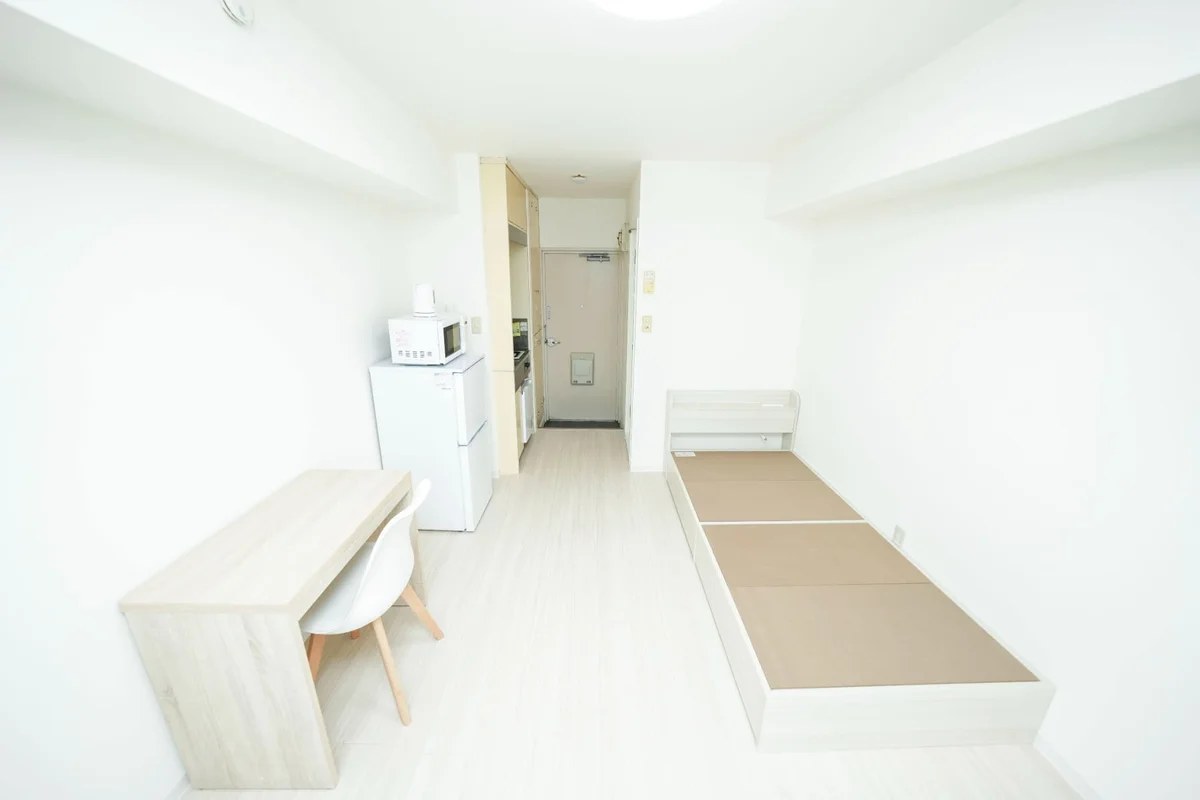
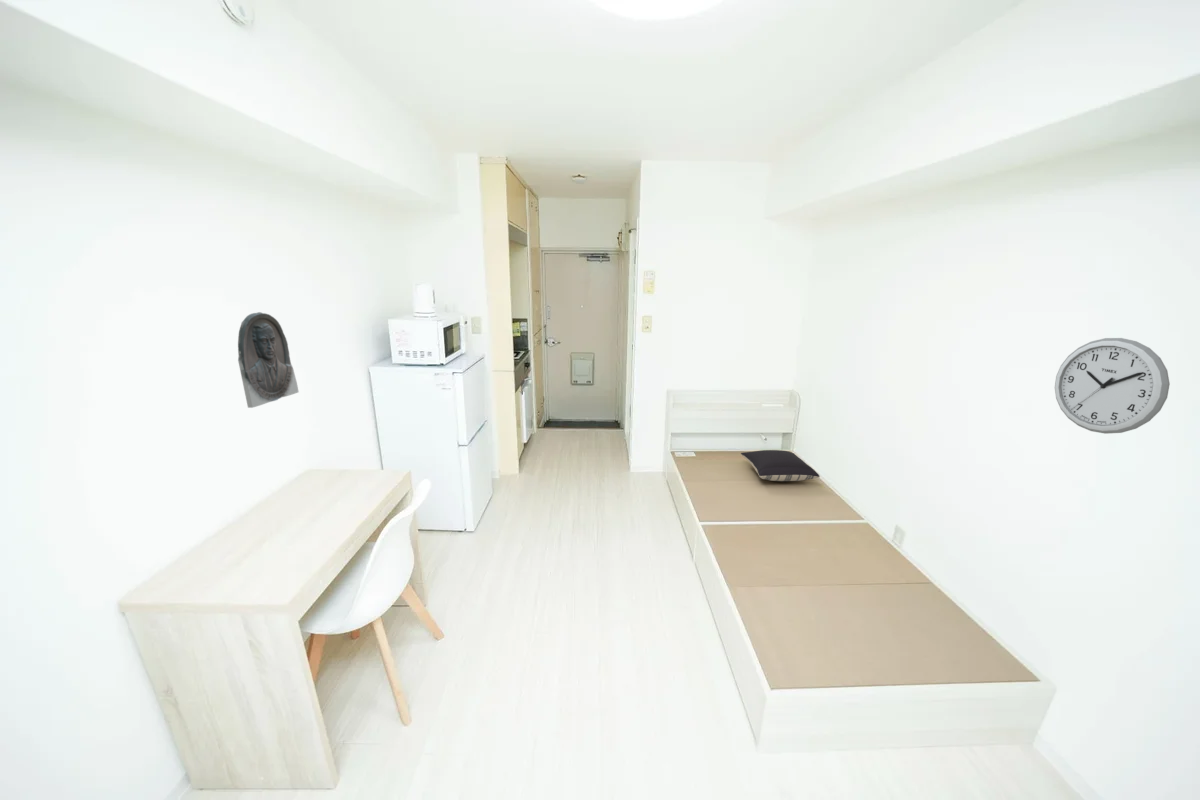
+ wall clock (1103, 385)
+ pillow (777, 464)
+ portrait relief (268, 357)
